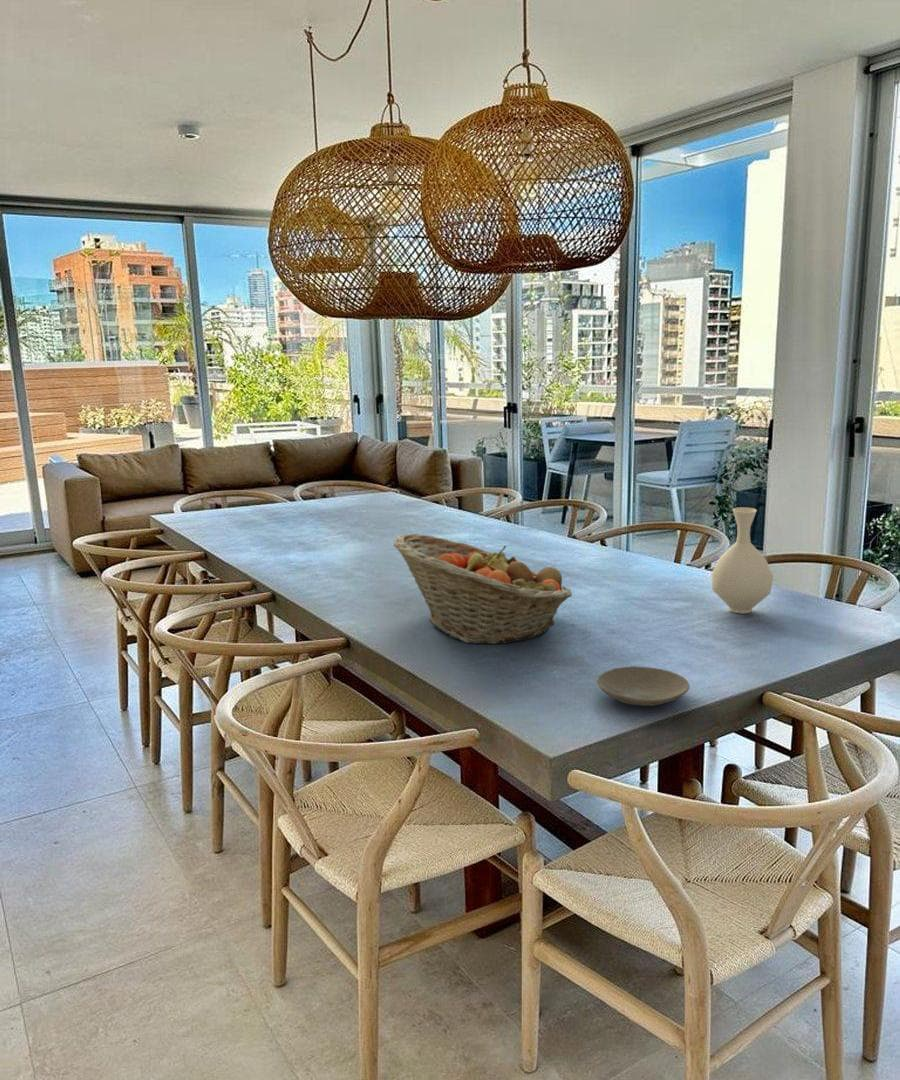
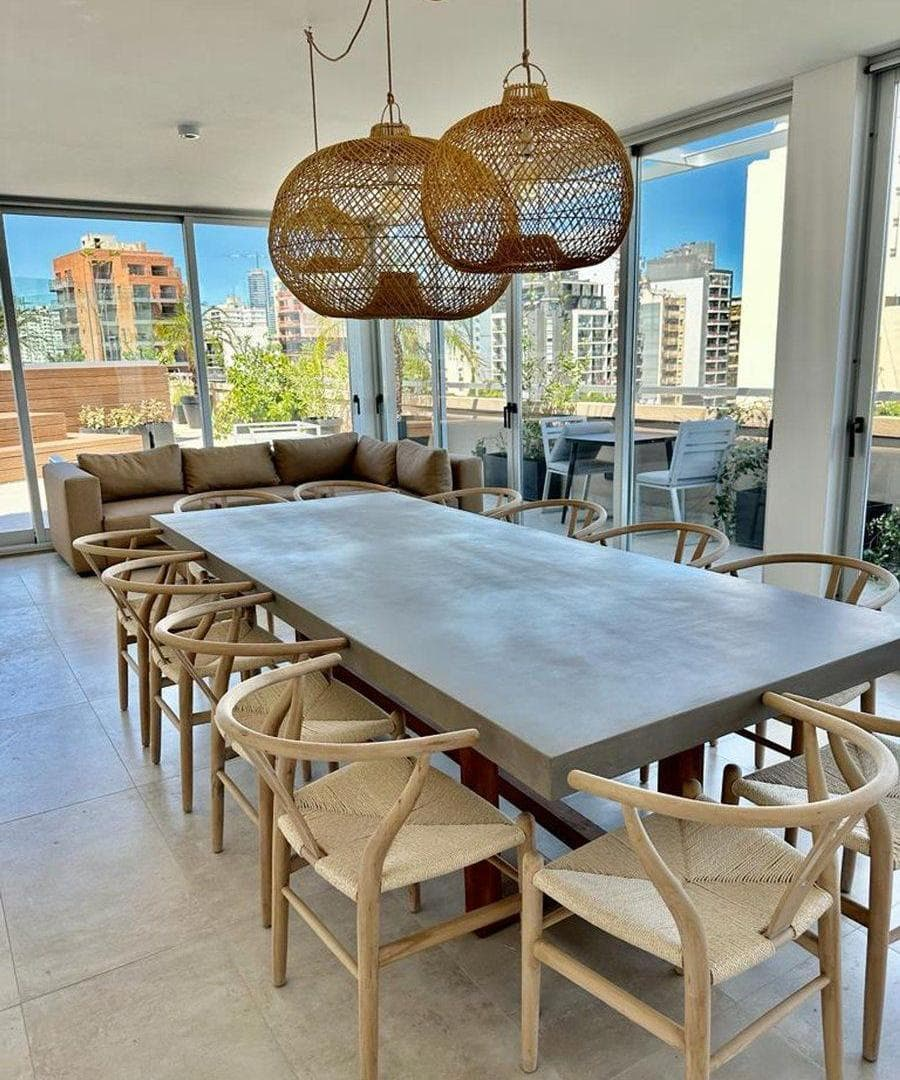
- plate (642, 688)
- fruit basket (480, 580)
- vase (742, 560)
